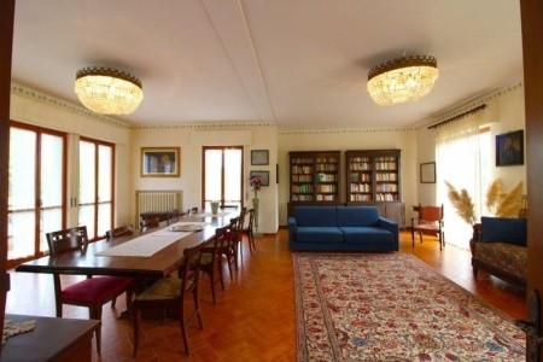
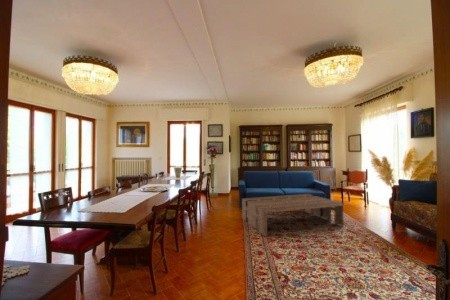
+ coffee table (289, 210)
